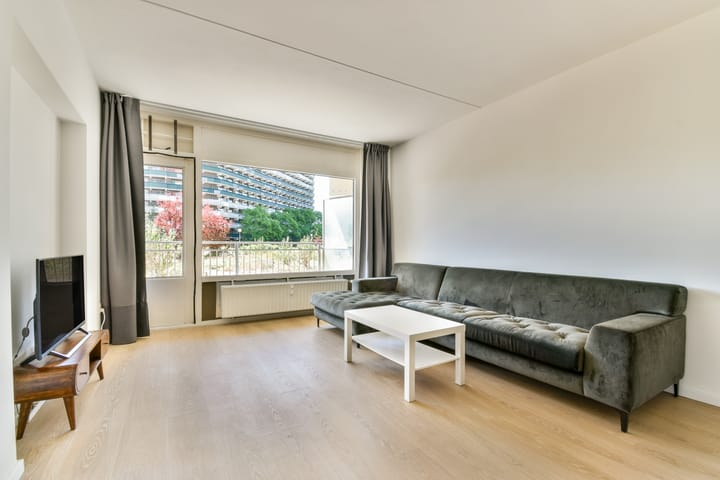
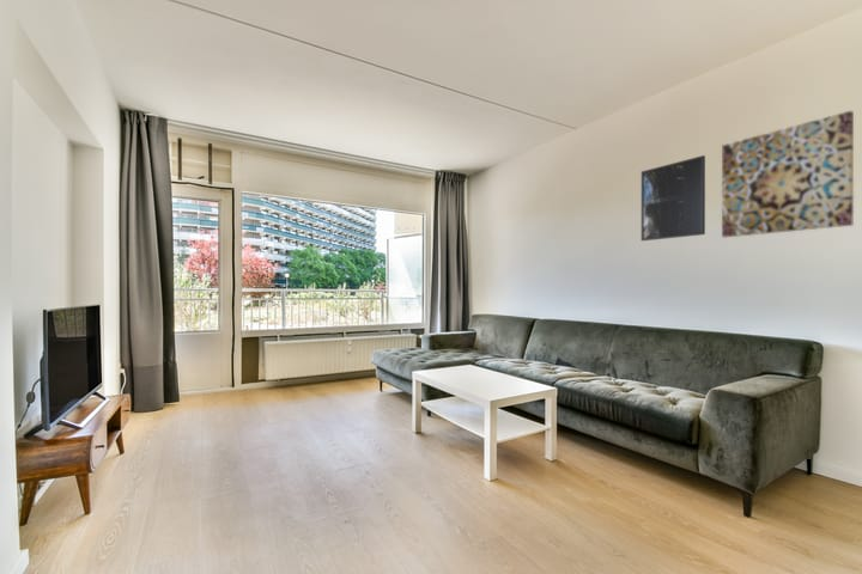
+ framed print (670, 201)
+ wall art (781, 181)
